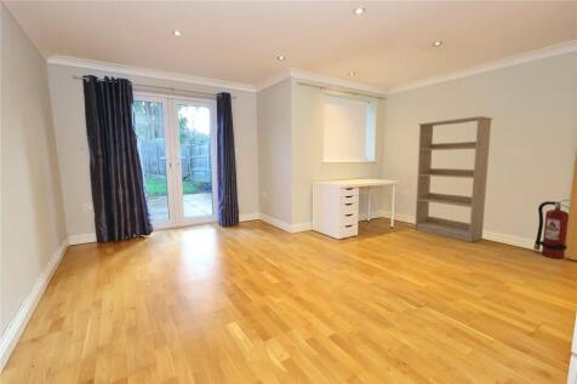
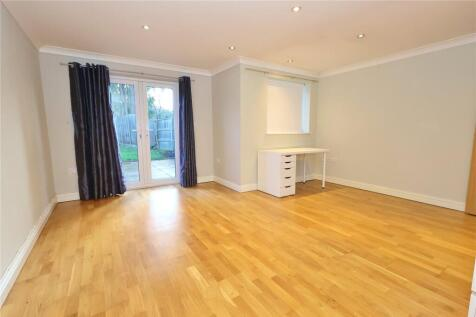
- bookcase (449, 176)
- fire extinguisher (552, 227)
